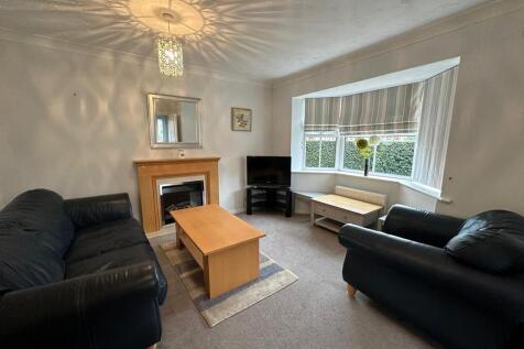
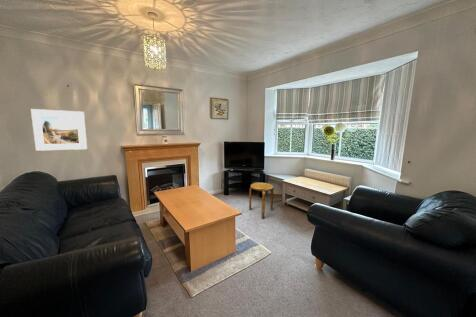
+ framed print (61, 130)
+ stool (262, 198)
